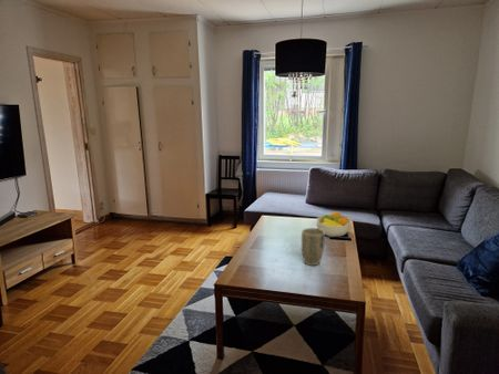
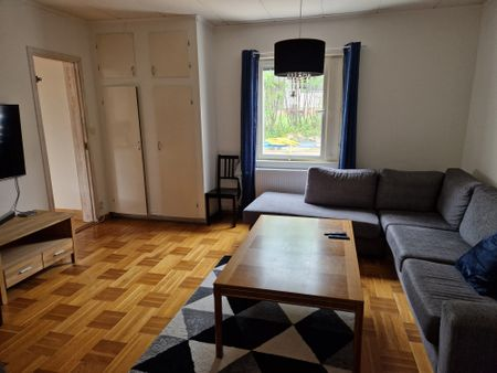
- fruit bowl (333, 222)
- plant pot (312, 247)
